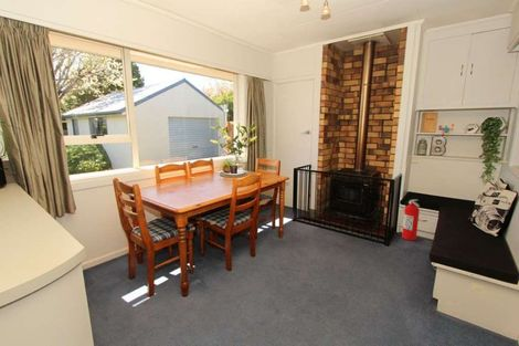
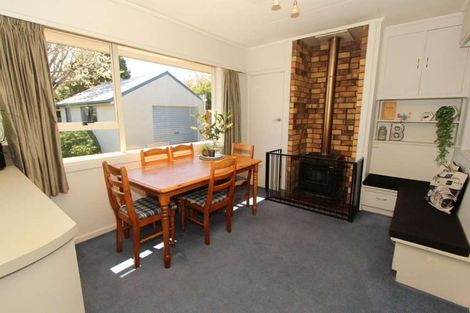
- fire extinguisher (411, 218)
